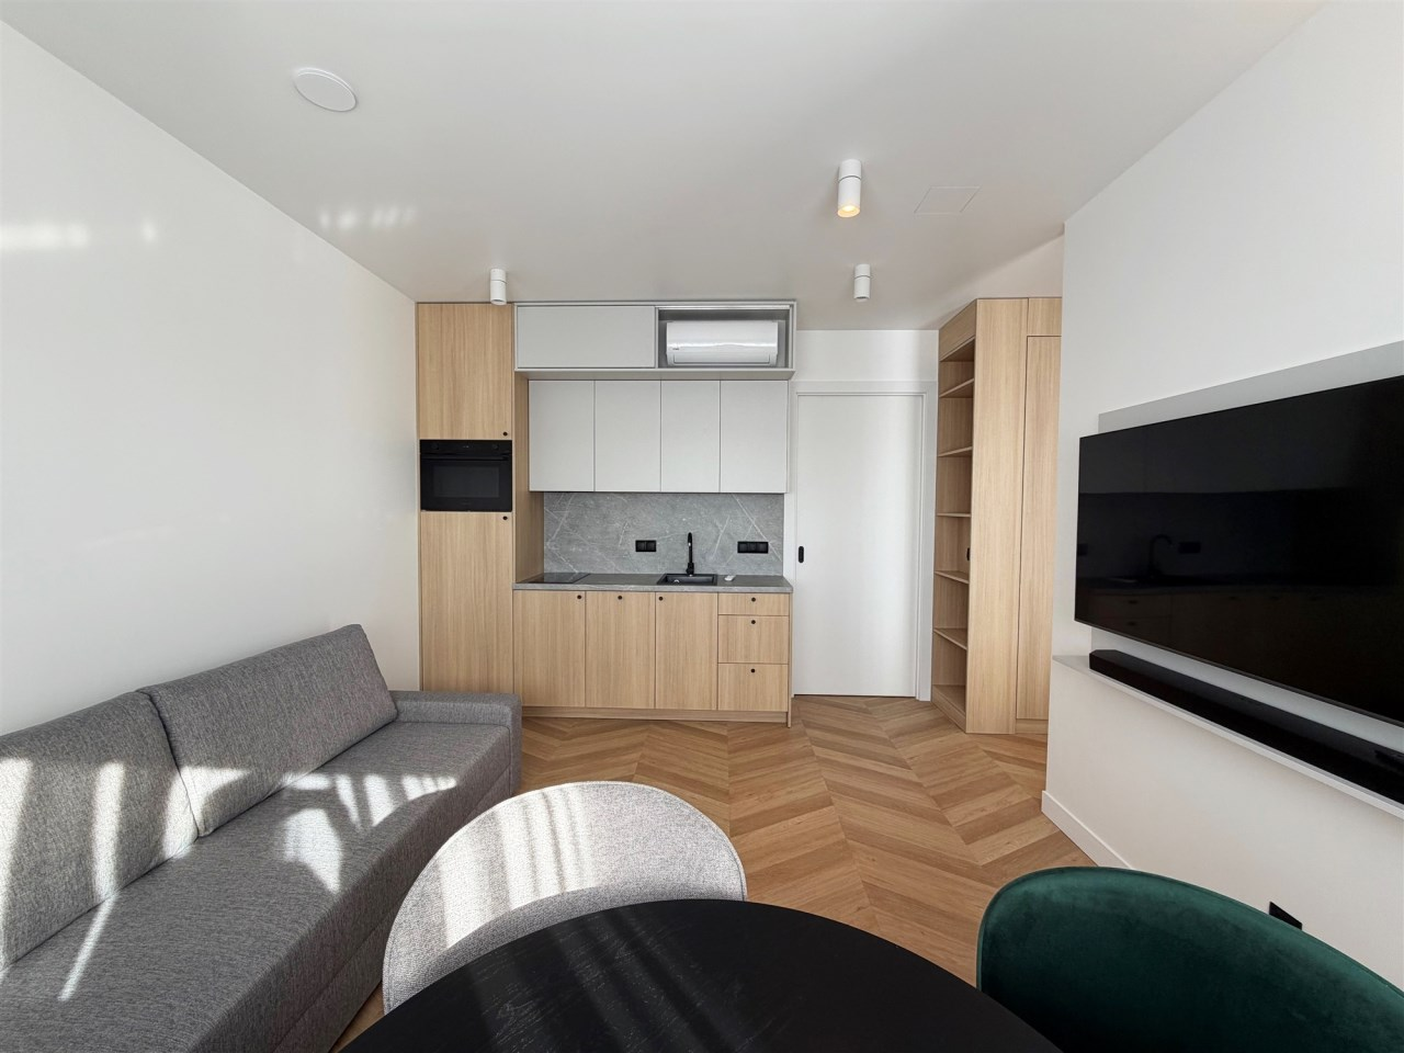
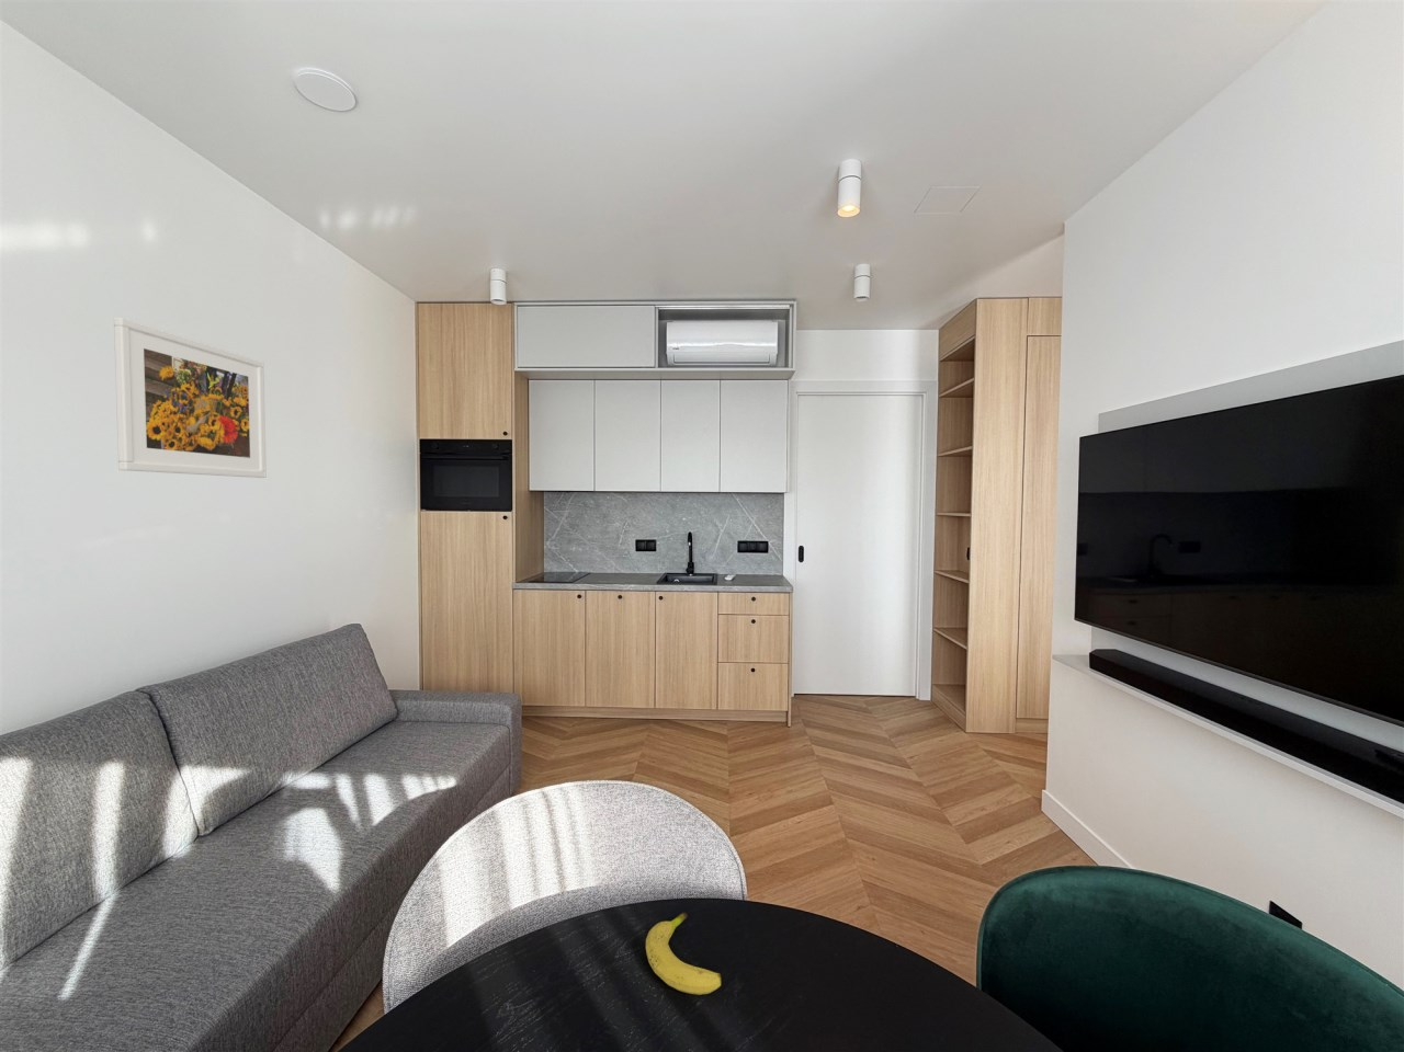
+ fruit (674, 956)
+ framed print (201, 409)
